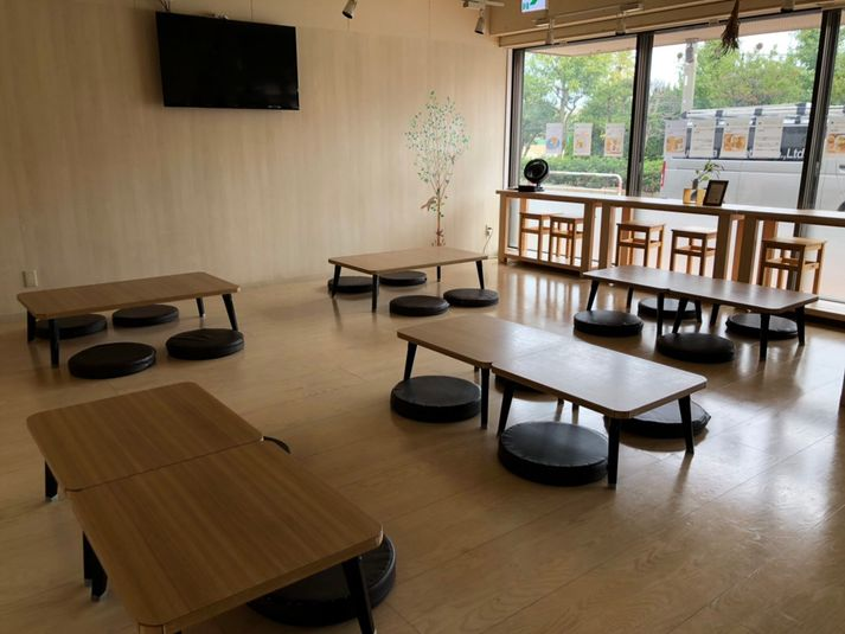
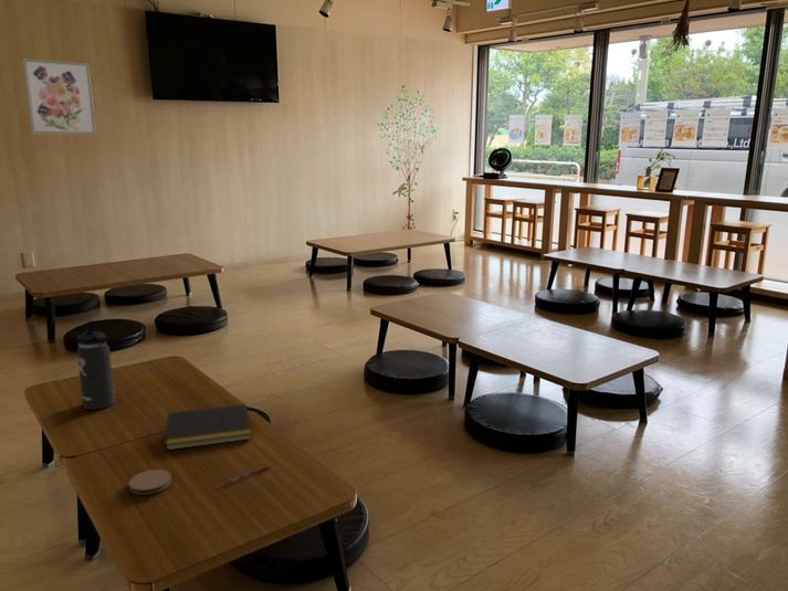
+ notepad (208, 425)
+ wall art (61, 98)
+ pen (245, 475)
+ coaster (150, 482)
+ thermos bottle (96, 363)
